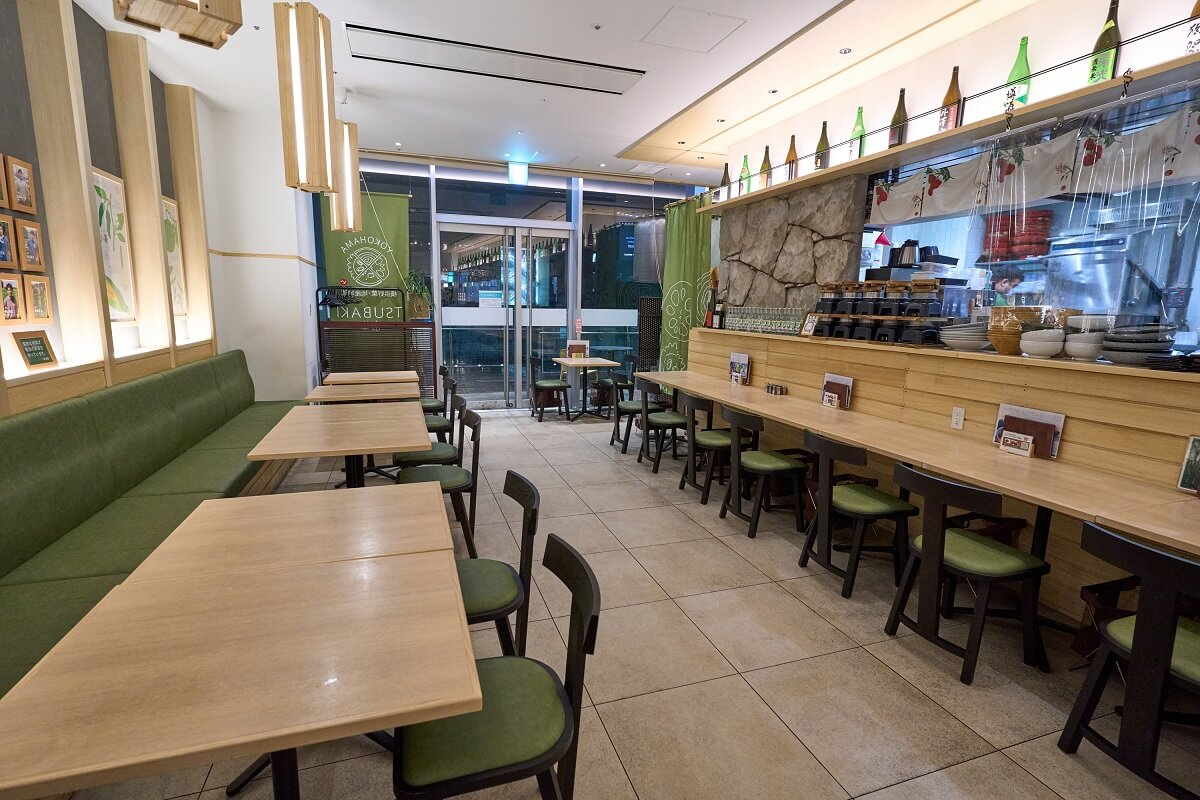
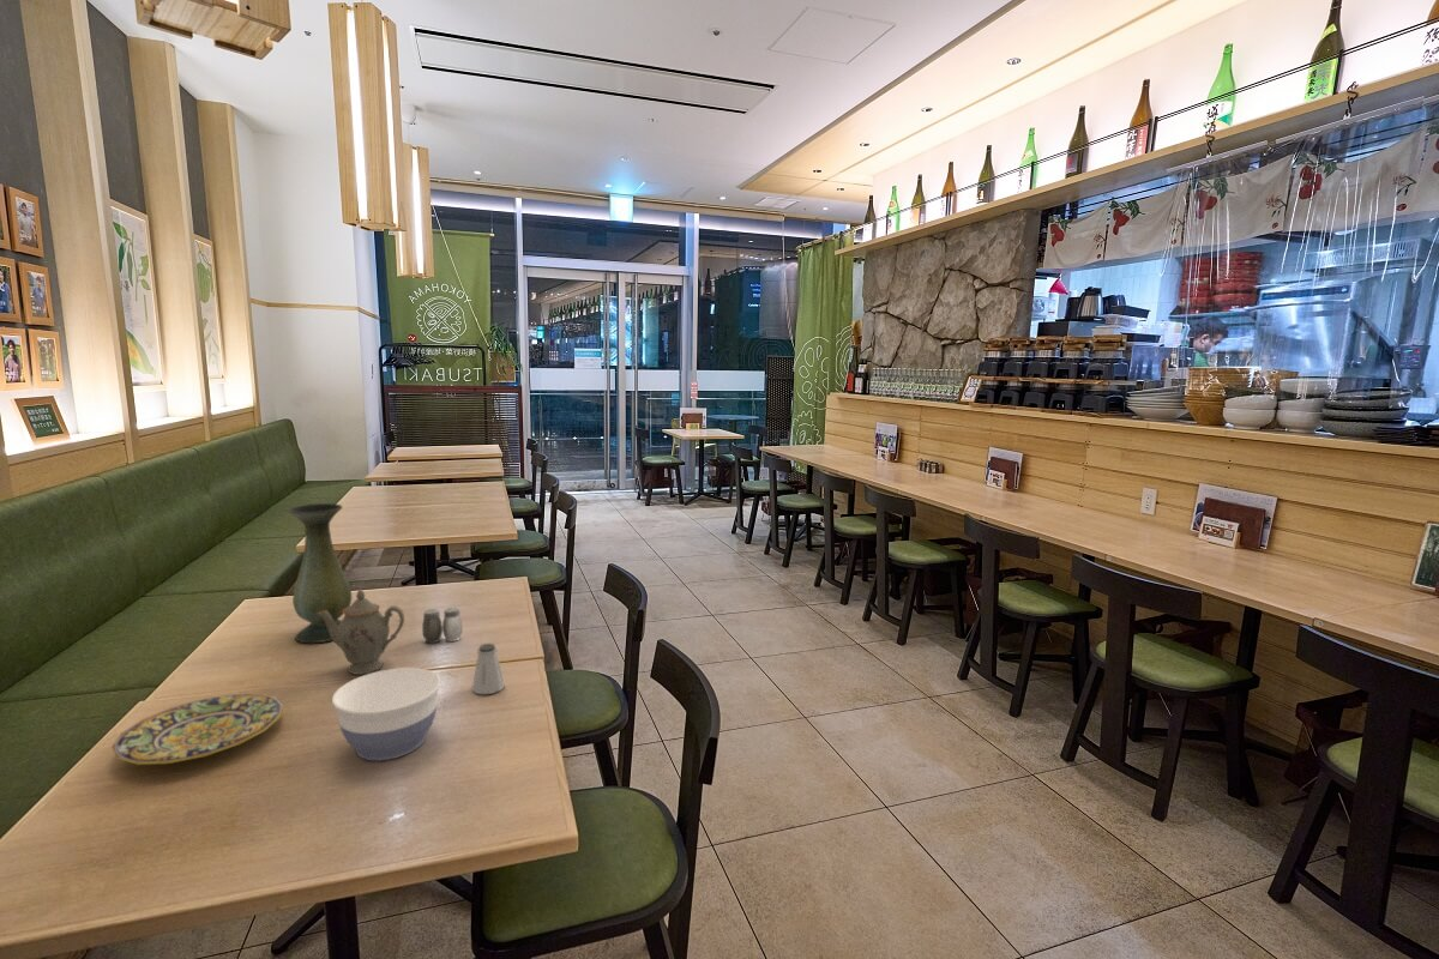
+ bowl (390, 716)
+ plate (203, 730)
+ vase (320, 571)
+ salt and pepper shaker (442, 625)
+ chinaware (362, 628)
+ saltshaker (487, 667)
